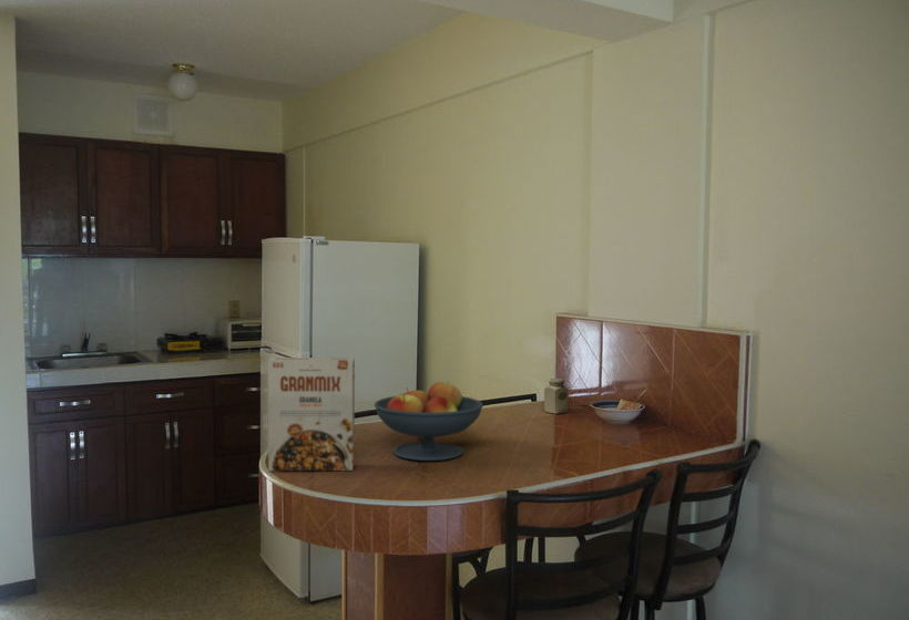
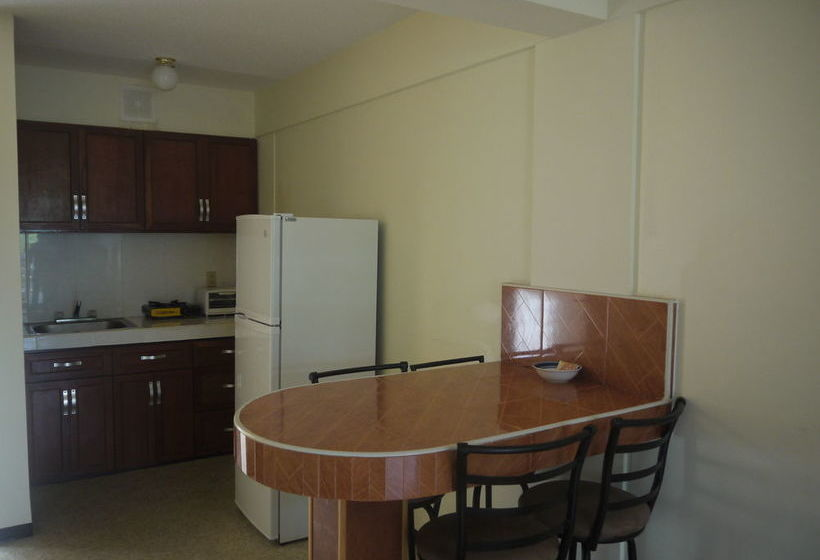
- salt shaker (555, 395)
- cereal box (311, 413)
- fruit bowl (428, 418)
